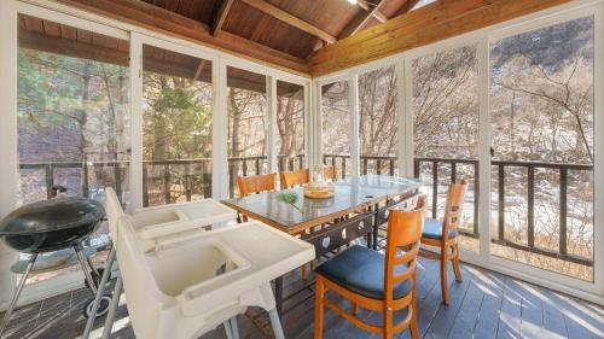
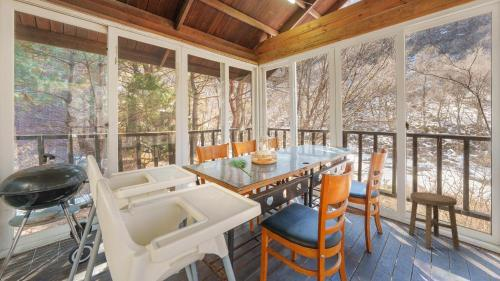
+ stool (432, 219)
